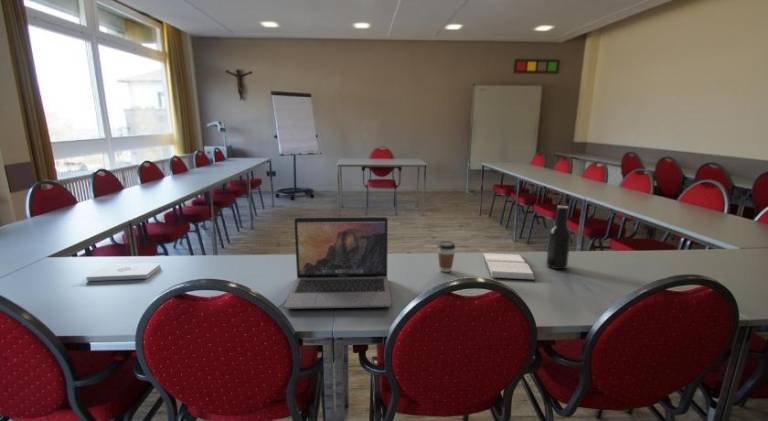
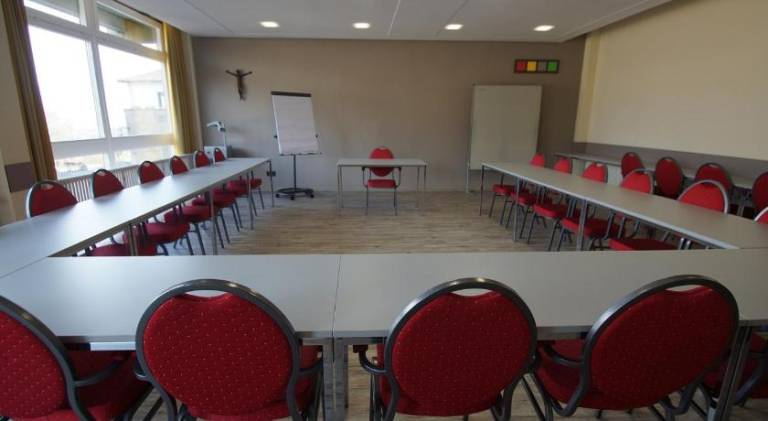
- book (506, 263)
- beer bottle (559, 237)
- laptop (339, 259)
- coffee cup (446, 256)
- notepad (126, 271)
